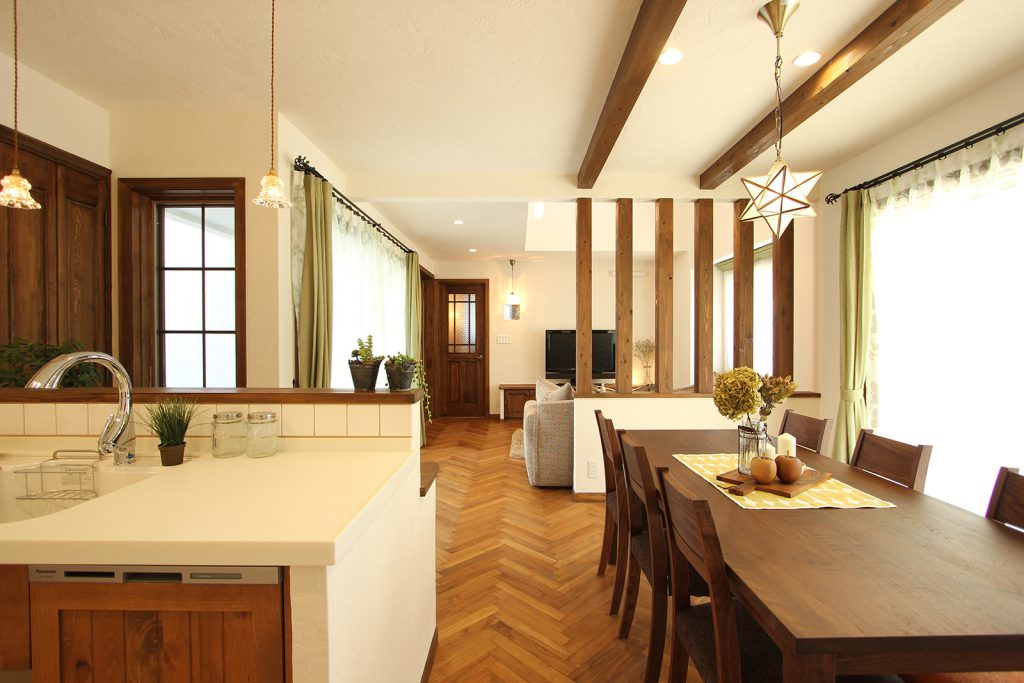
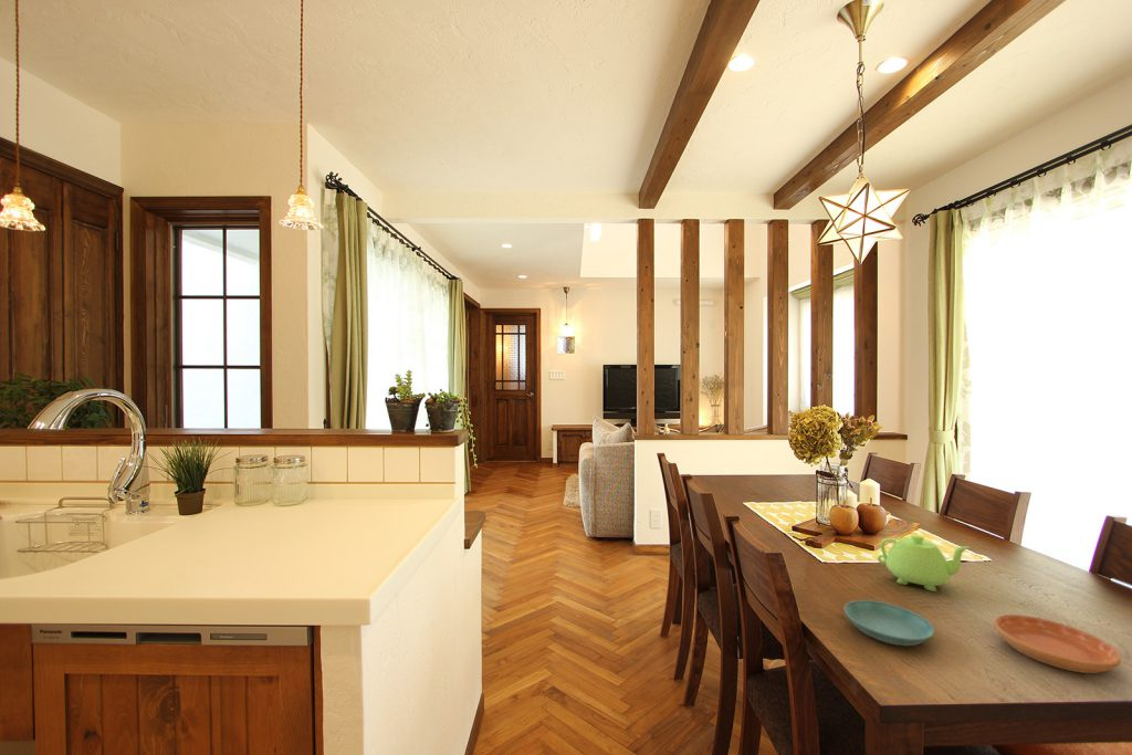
+ saucer (1052, 643)
+ teapot (921, 559)
+ saucer (887, 623)
